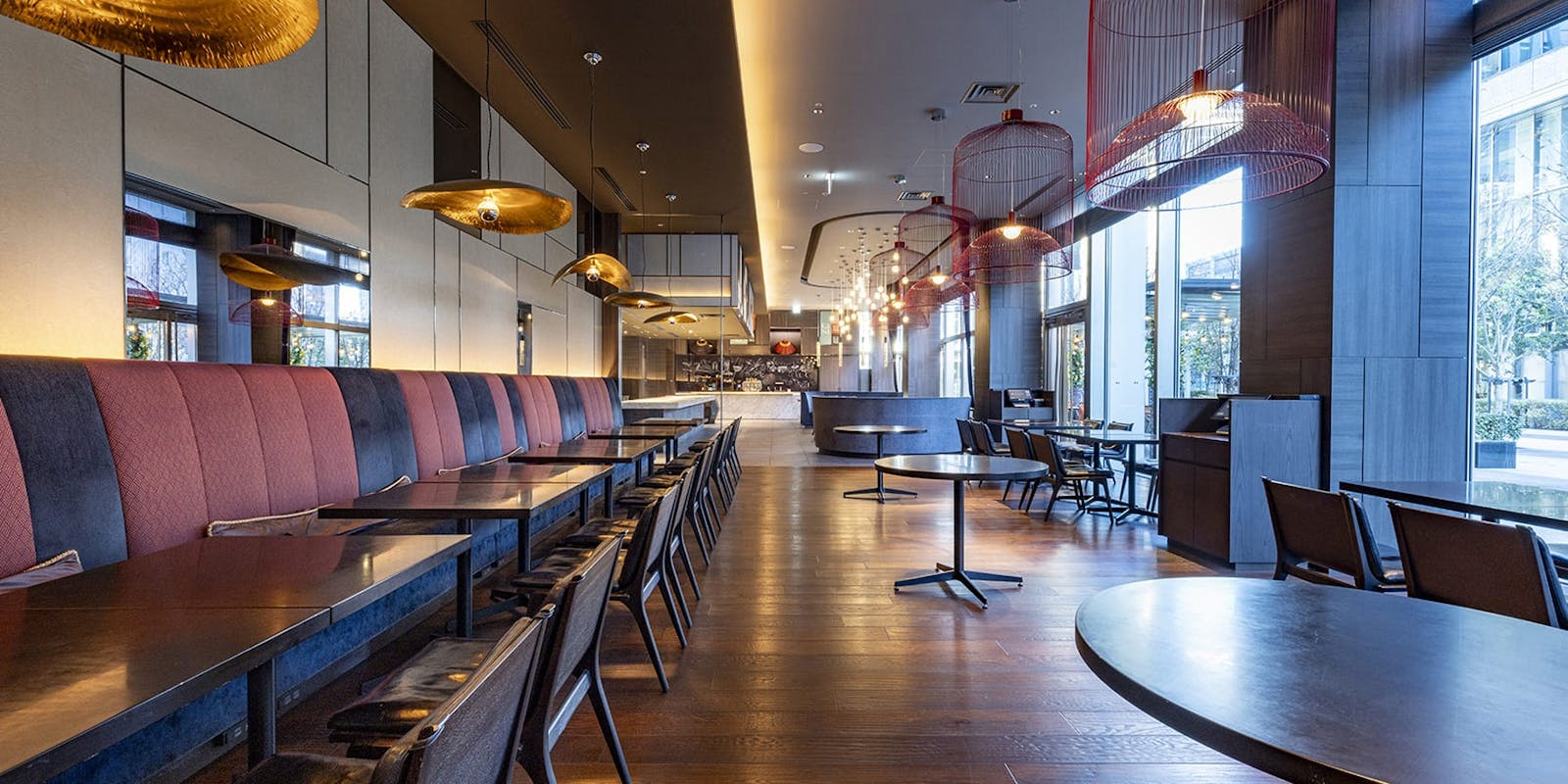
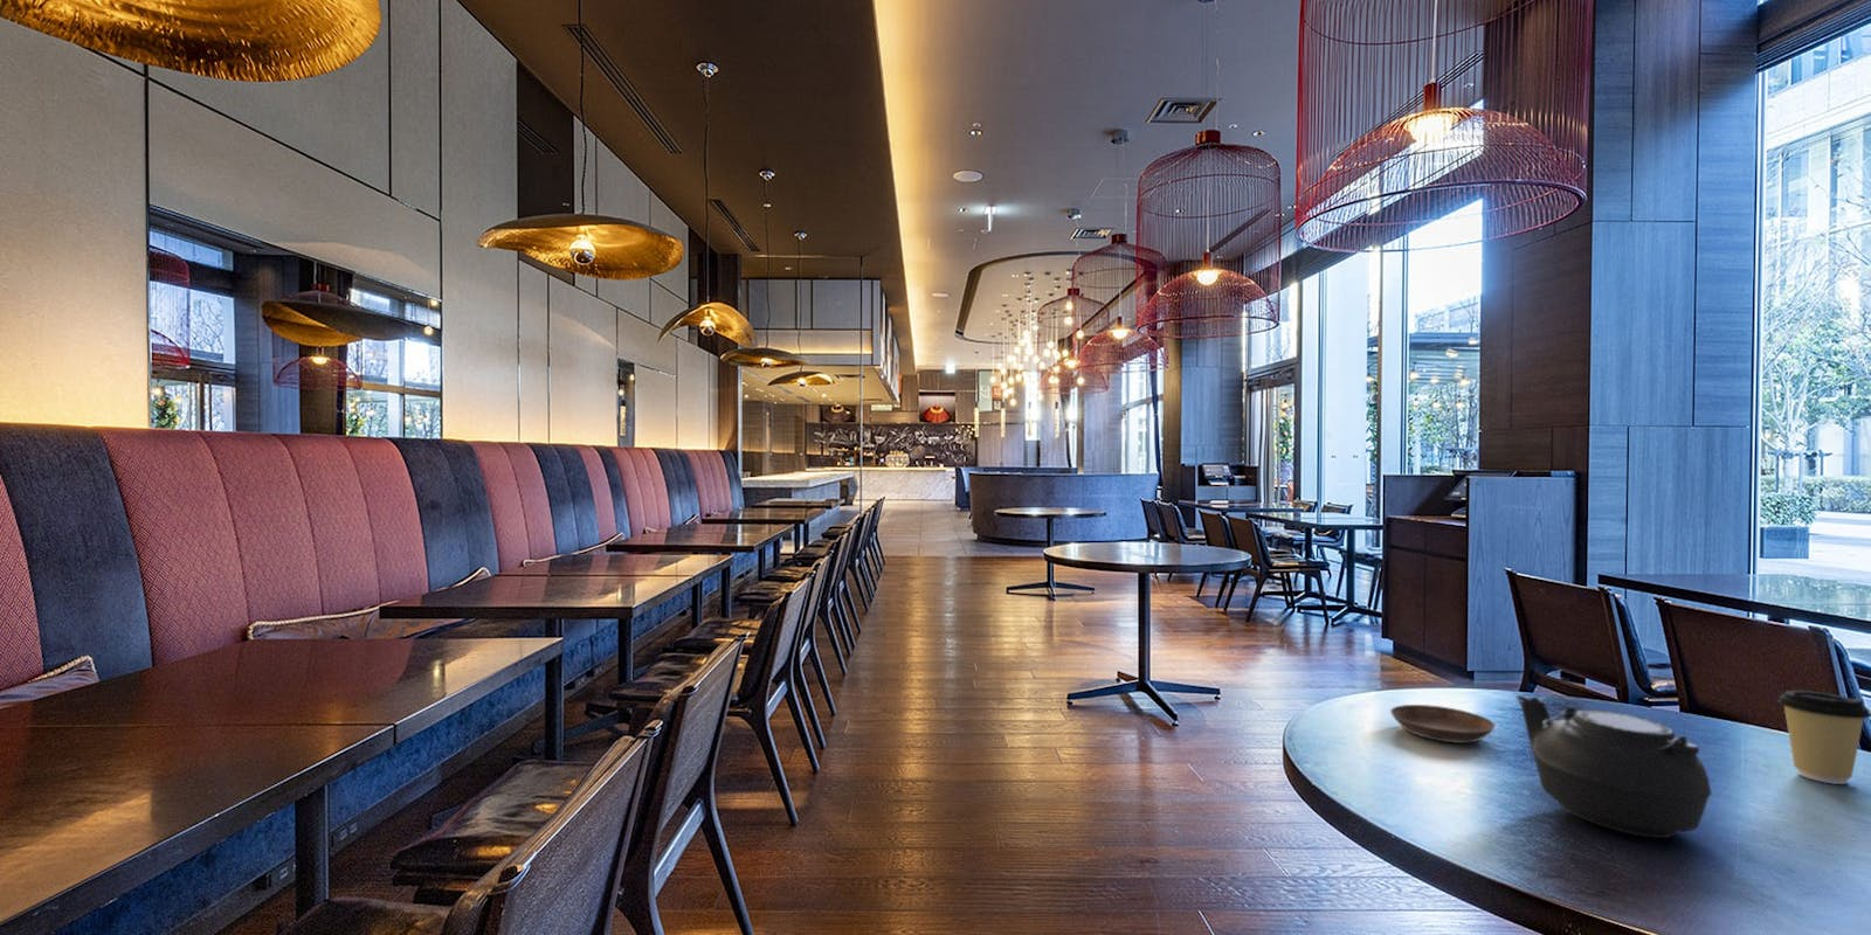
+ teapot (1601, 764)
+ saucer (1440, 725)
+ coffee cup (1822, 735)
